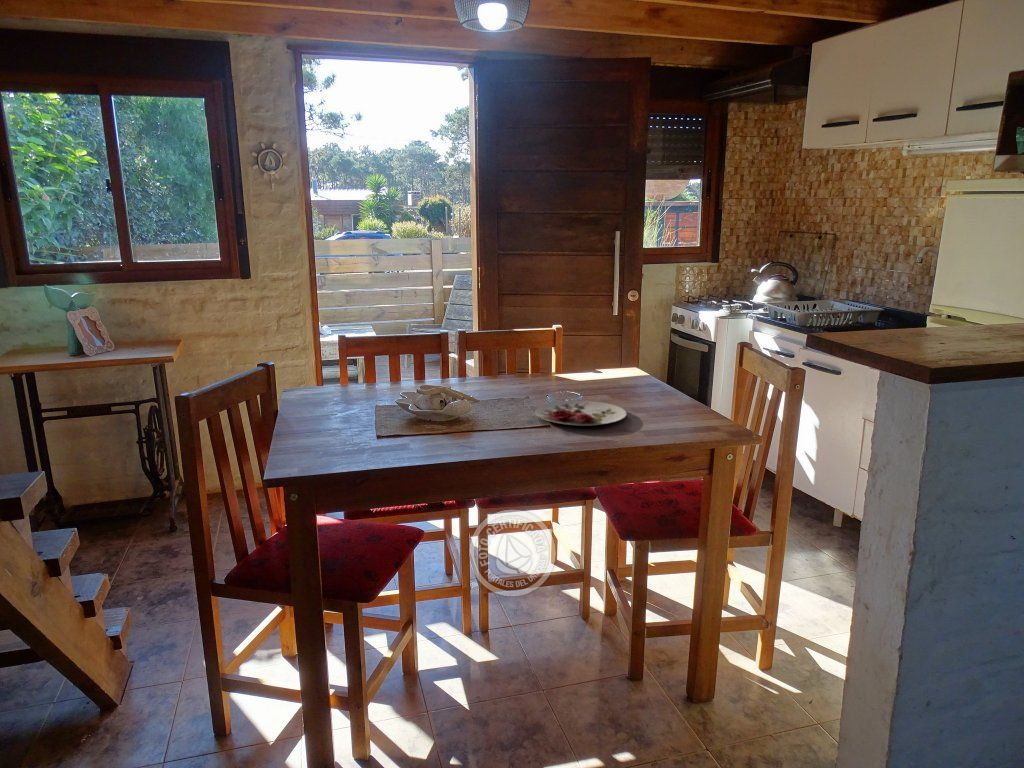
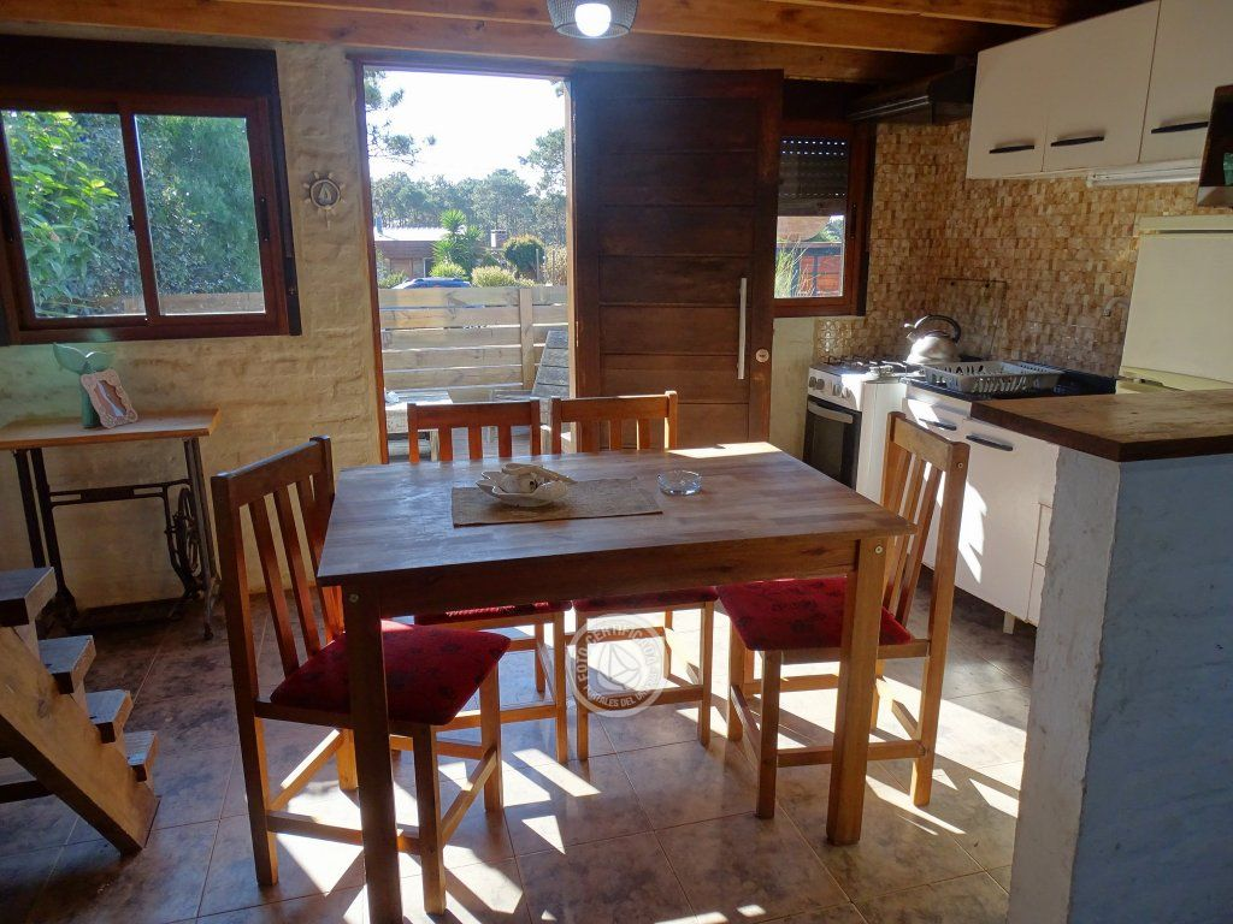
- plate (580, 411)
